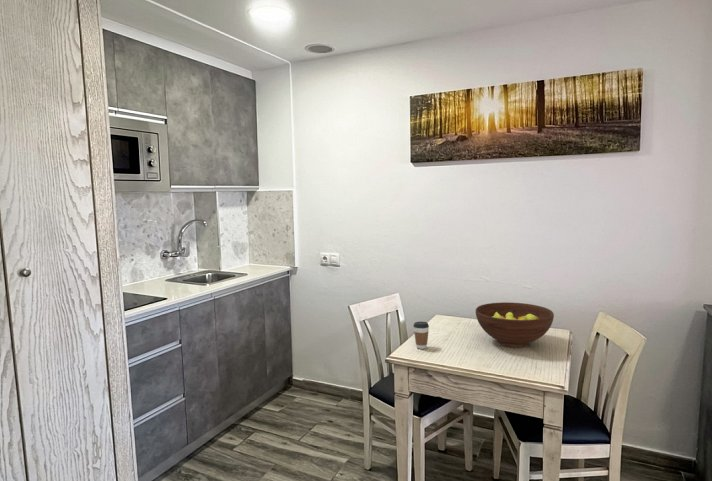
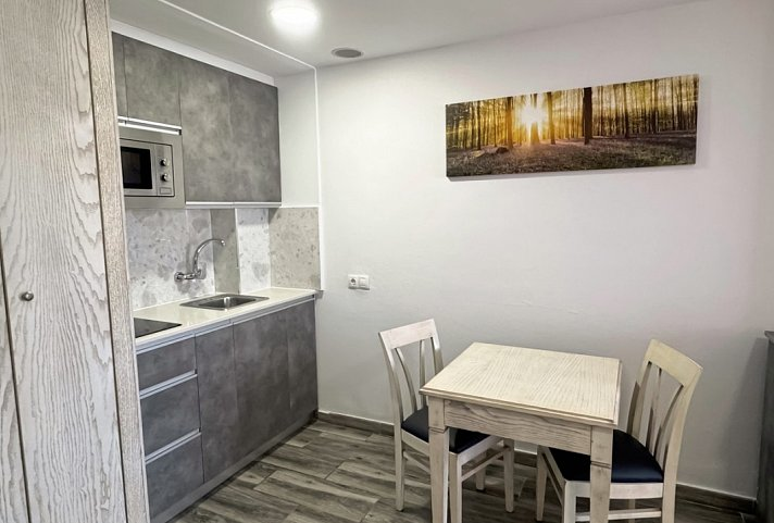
- fruit bowl (513, 327)
- coffee cup (421, 335)
